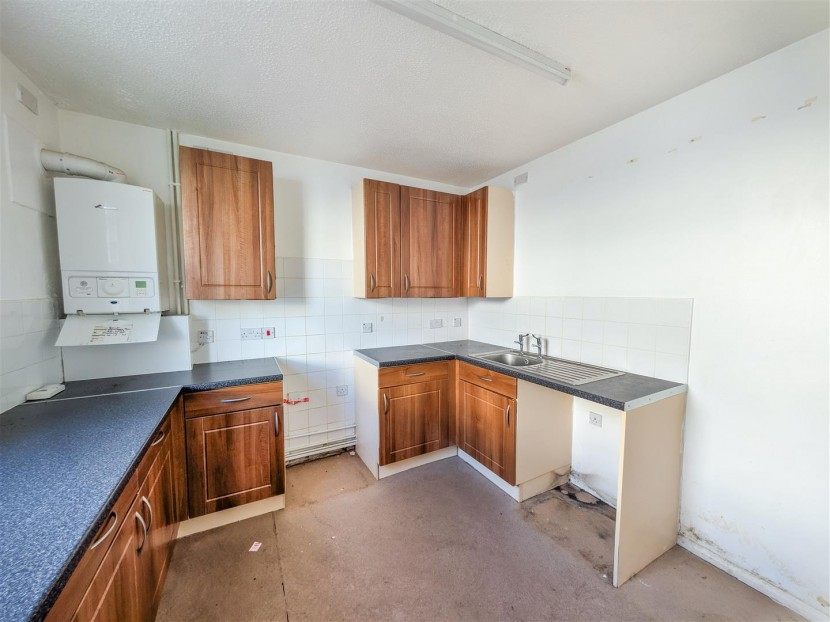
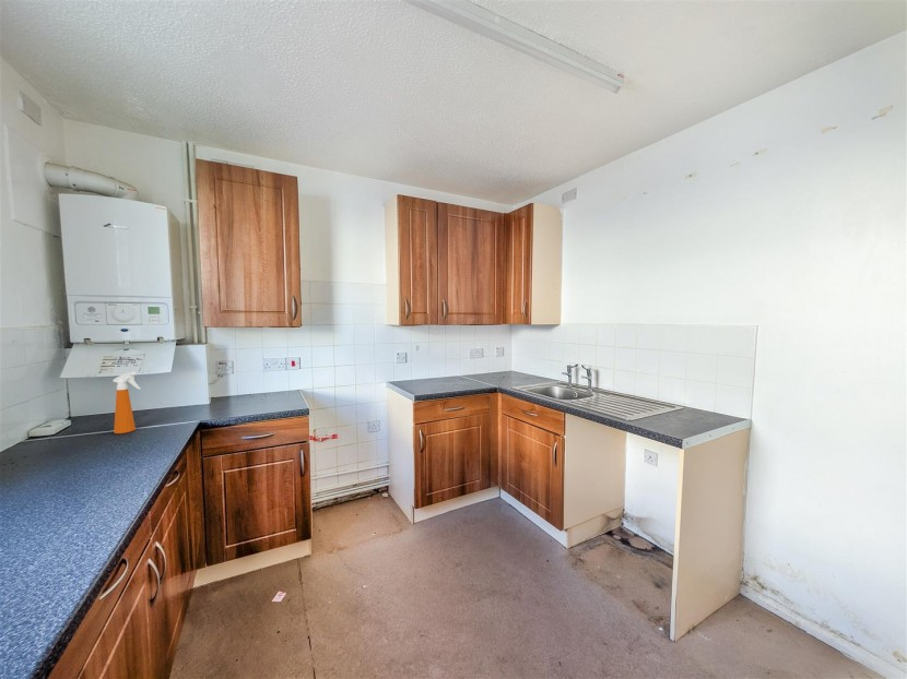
+ spray bottle (127, 402)
